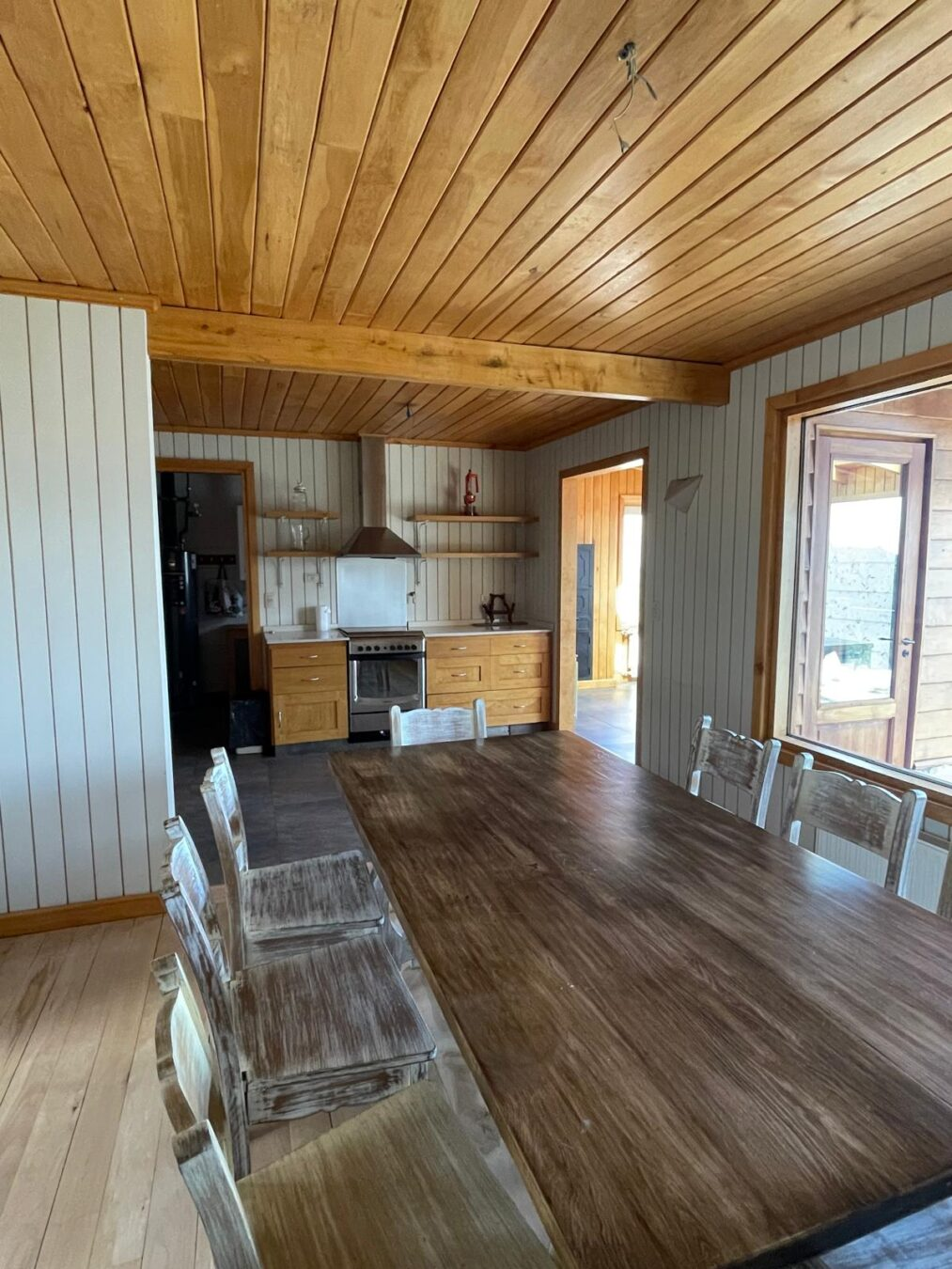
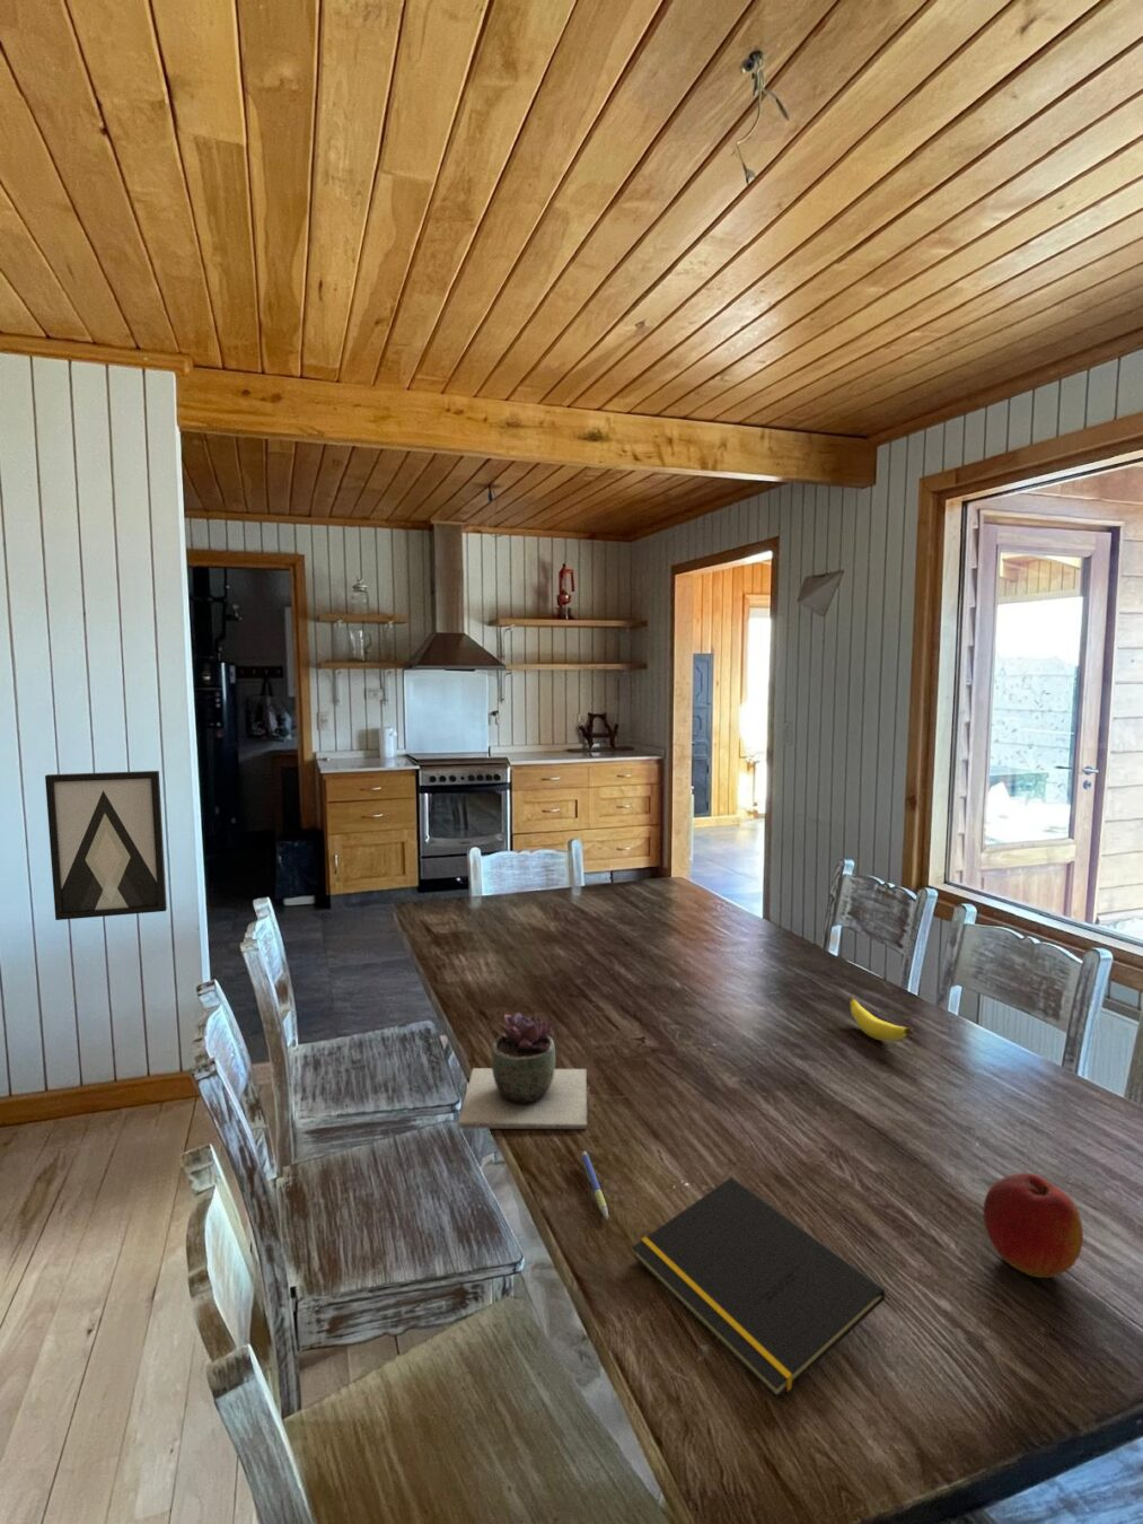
+ banana (873, 1022)
+ succulent plant (526, 1059)
+ pen (594, 1184)
+ apple (1031, 1224)
+ notepad (752, 1271)
+ wall art (107, 844)
